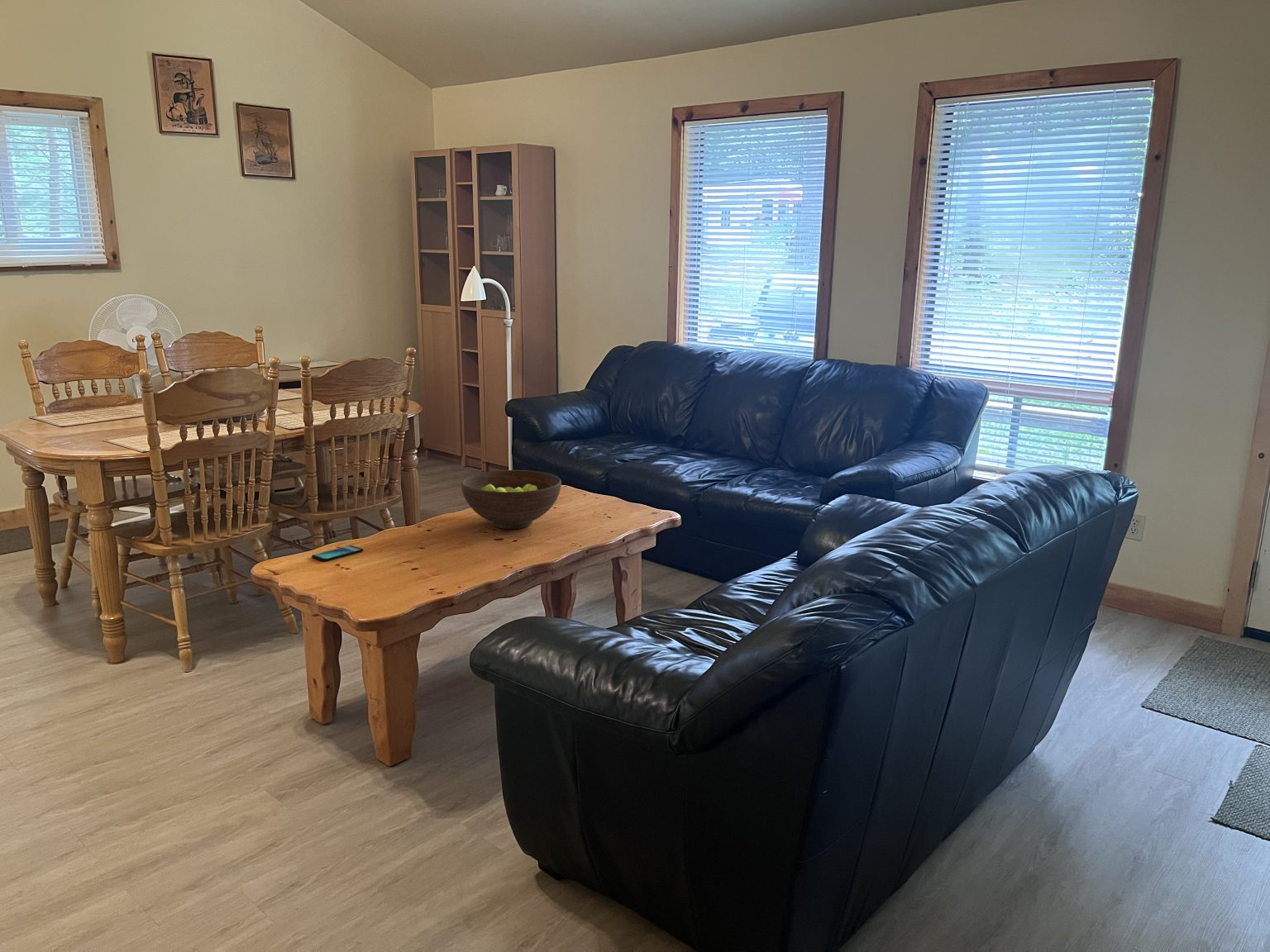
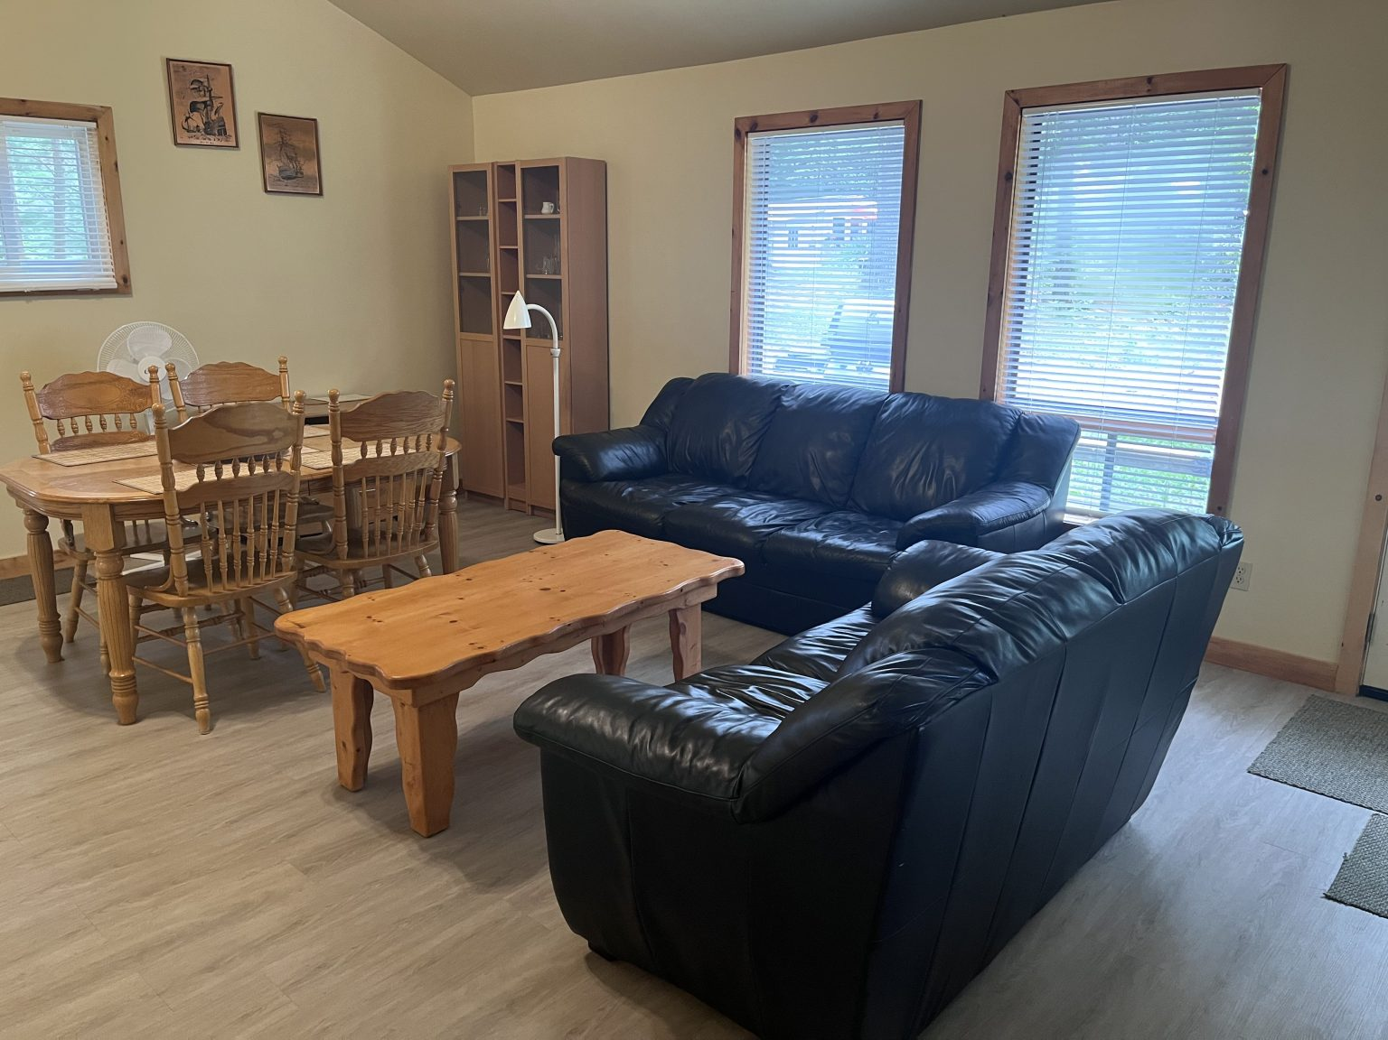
- fruit bowl (512, 502)
- smartphone (337, 553)
